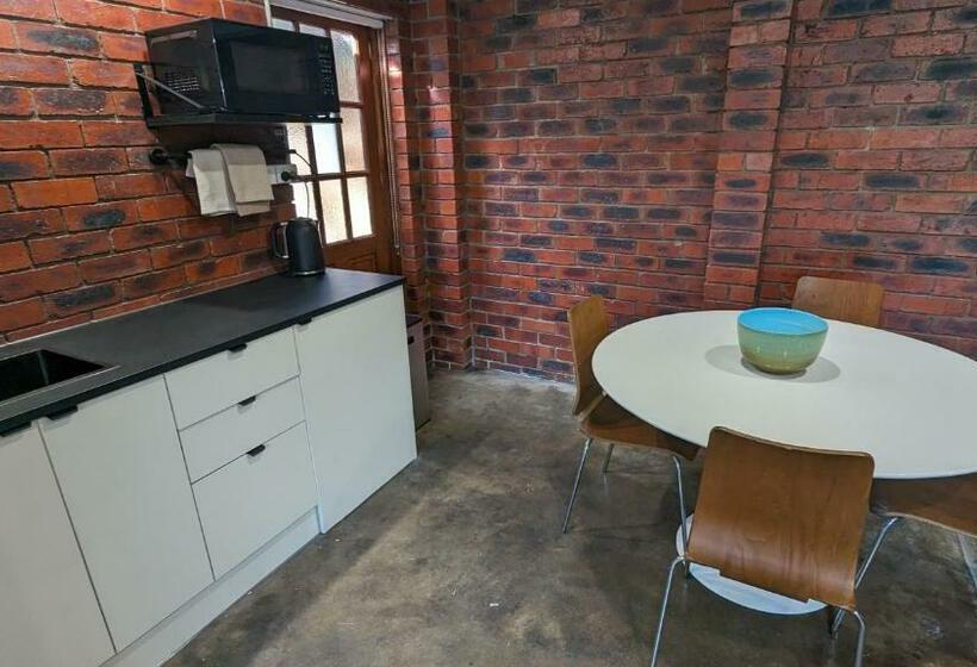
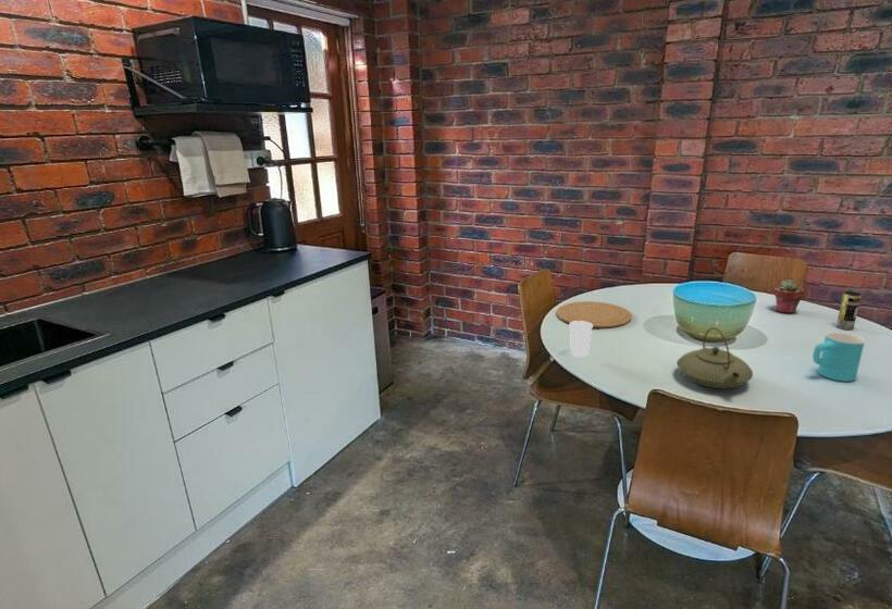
+ teapot (717, 356)
+ plate (593, 312)
+ beverage can (848, 310)
+ cup (833, 356)
+ cup (580, 338)
+ potted succulent (788, 295)
